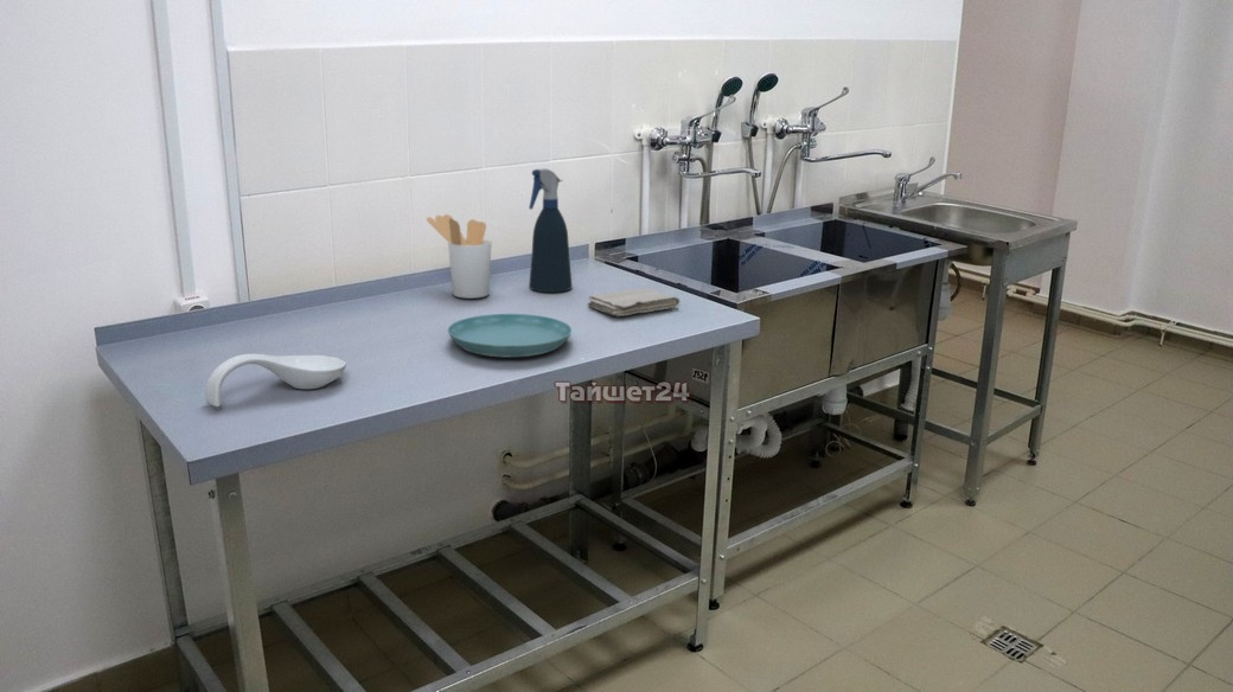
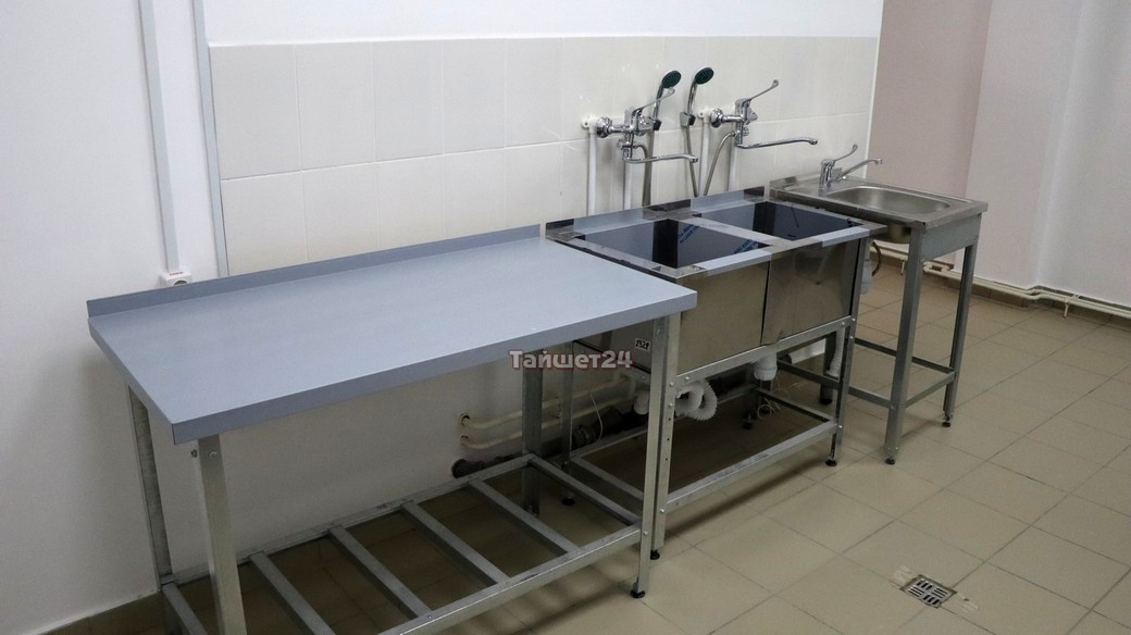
- saucer (510, 335)
- washcloth (632, 300)
- utensil holder (460, 254)
- spray bottle (550, 229)
- spoon rest (277, 371)
